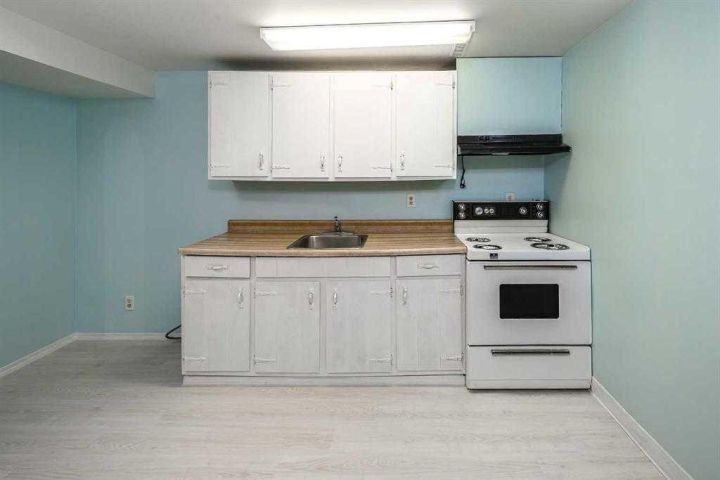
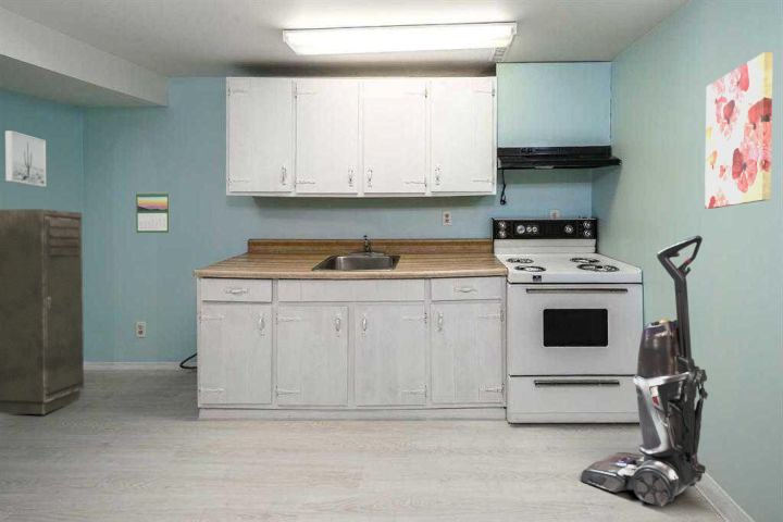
+ wall art (26, 159)
+ calendar (152, 212)
+ vacuum cleaner (641, 361)
+ wall art (735, 137)
+ storage cabinet (36, 309)
